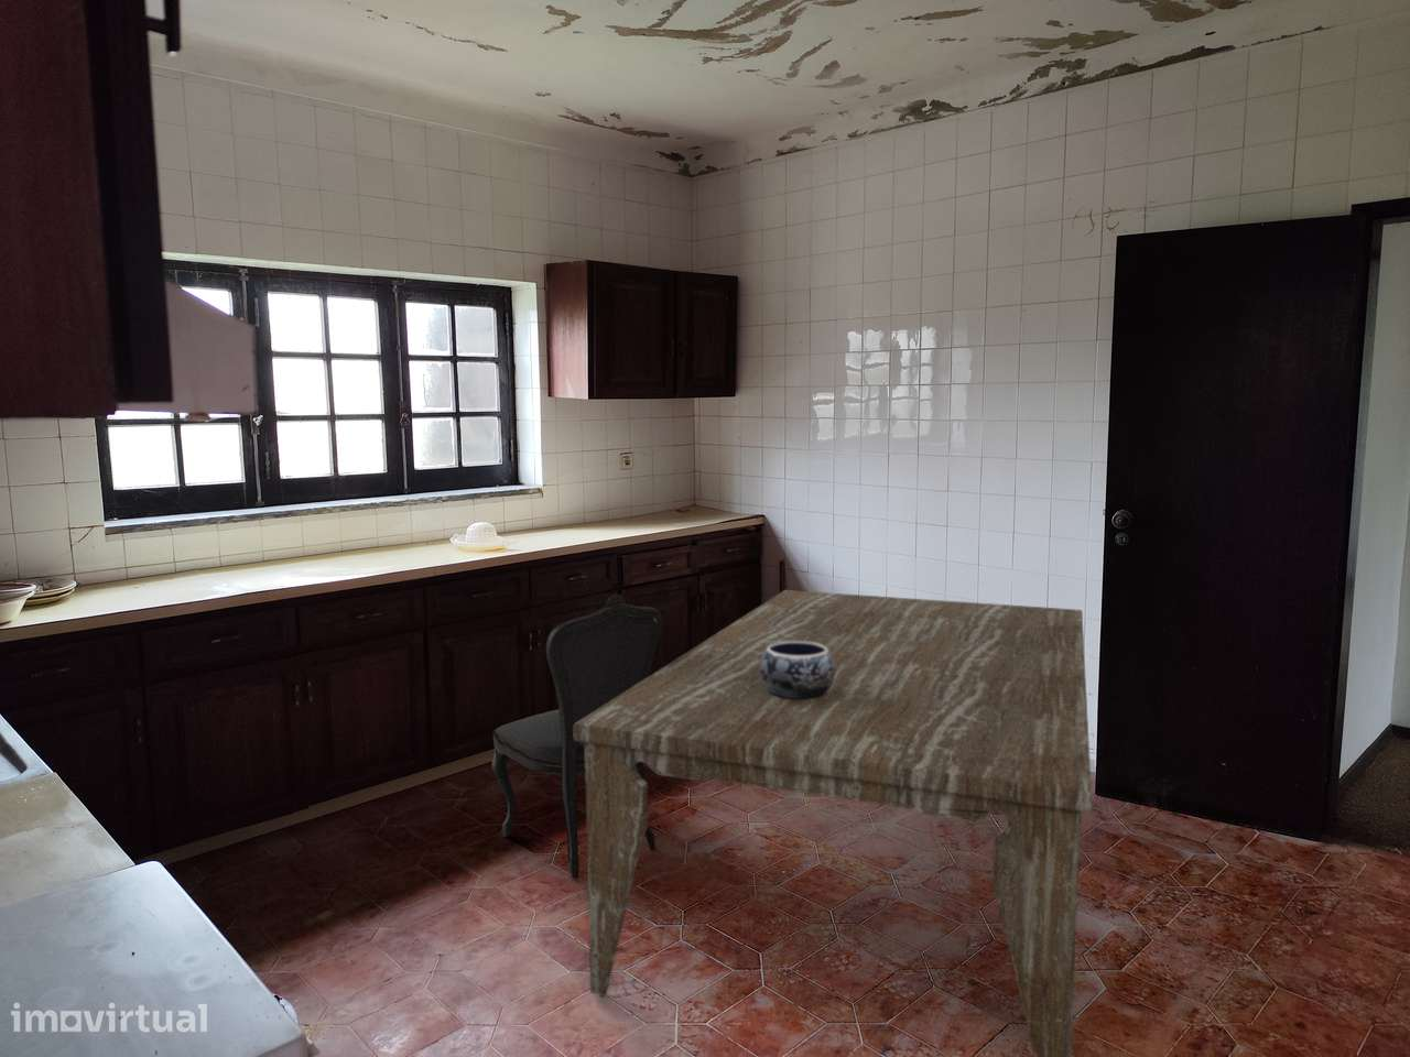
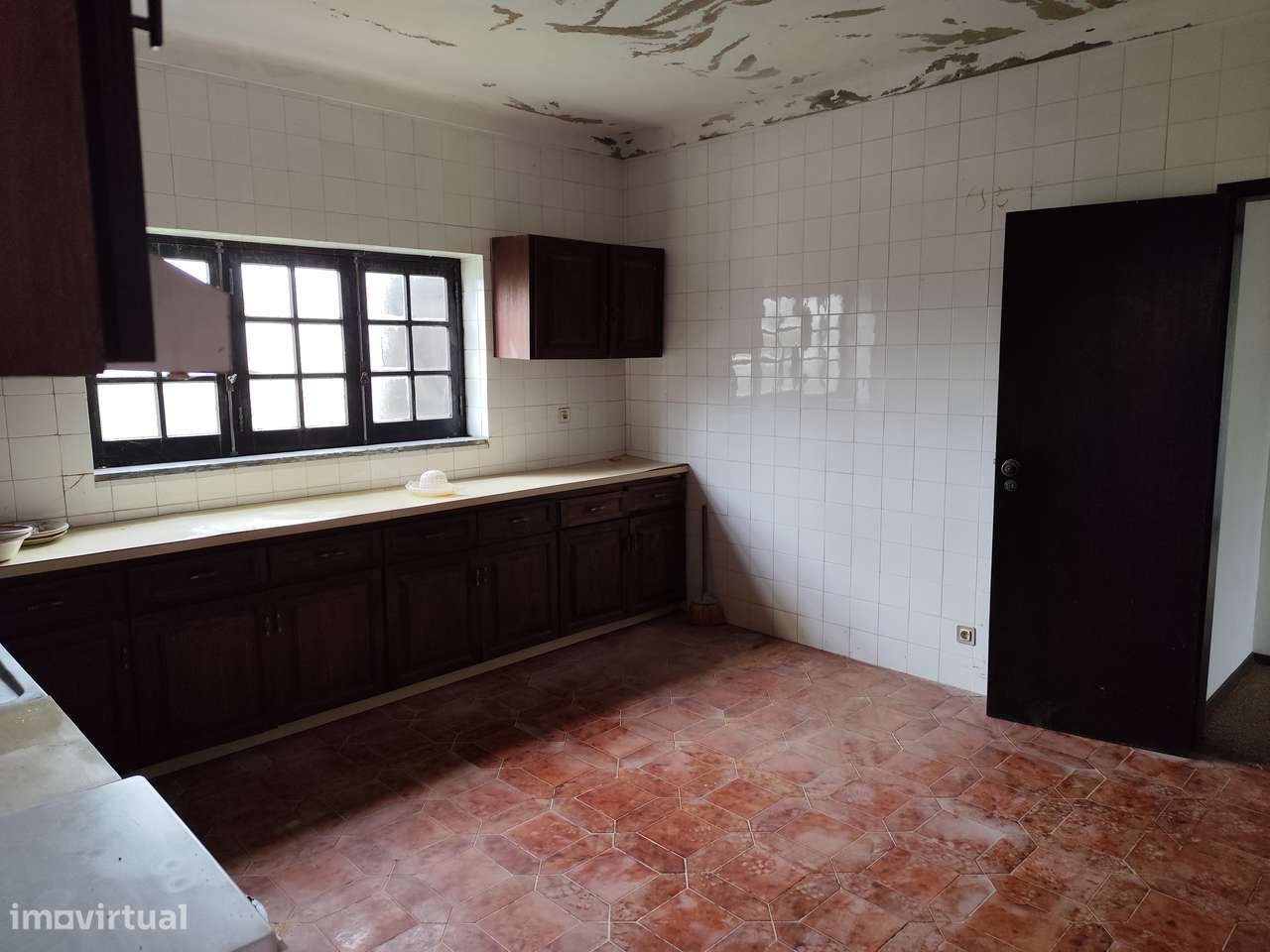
- dining chair (581, 716)
- decorative bowl (796, 668)
- dining table (880, 764)
